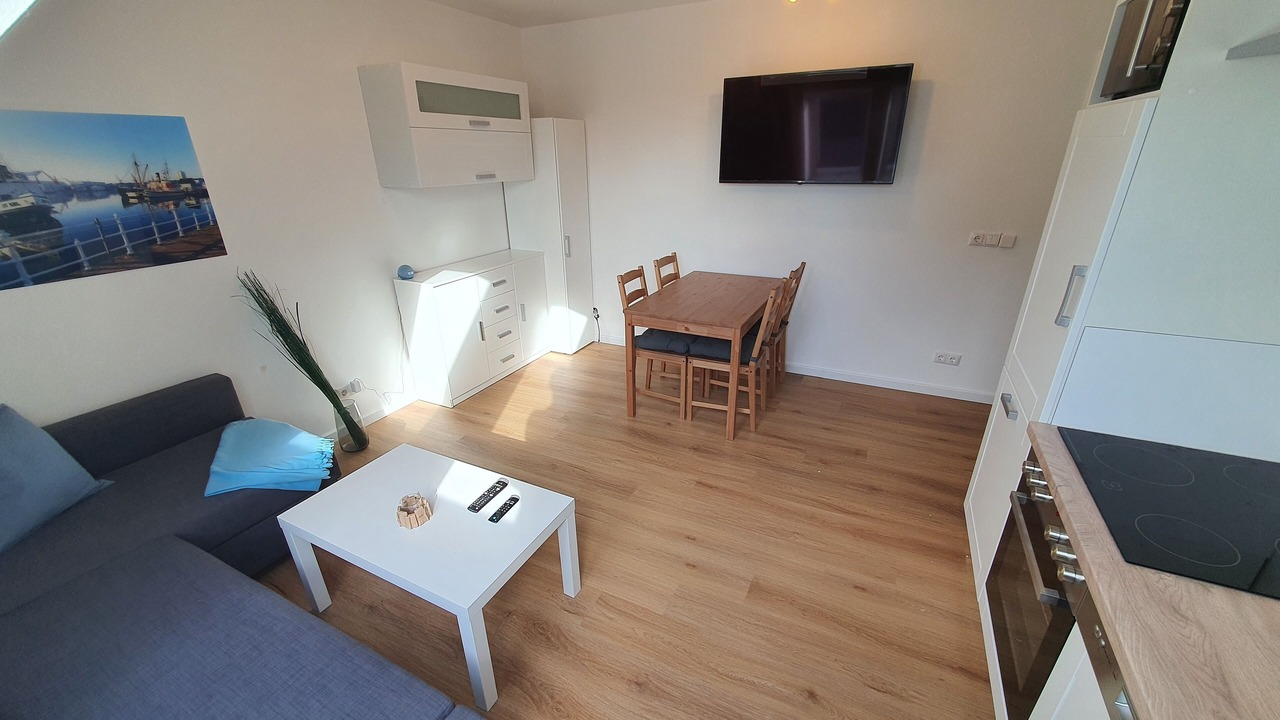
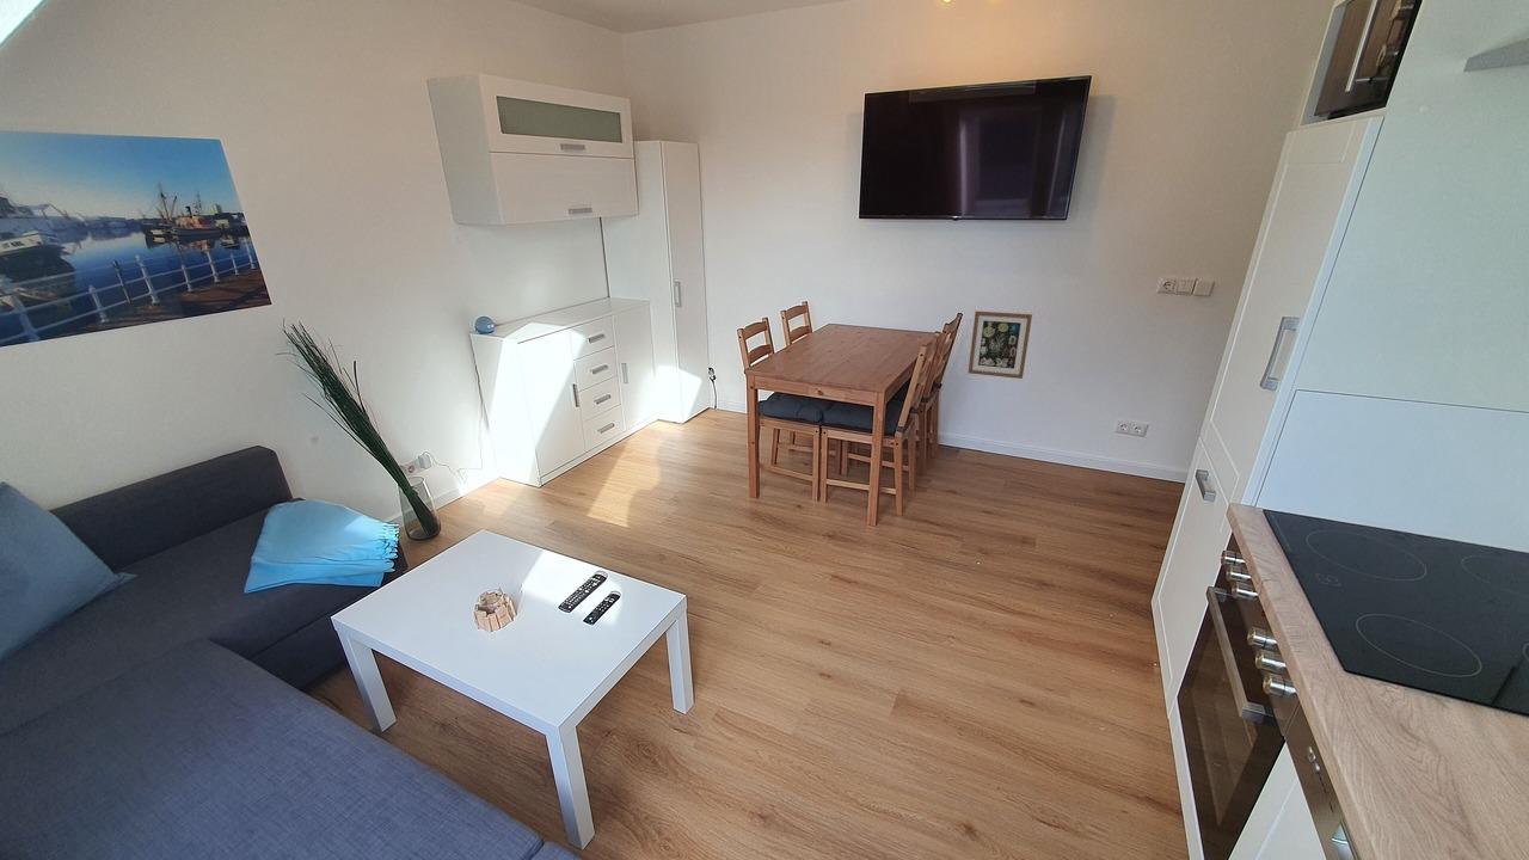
+ wall art (999, 344)
